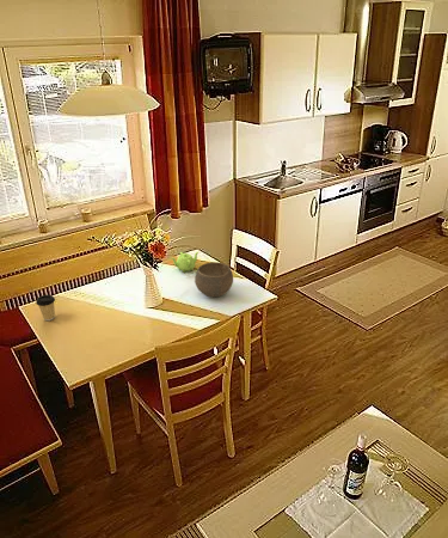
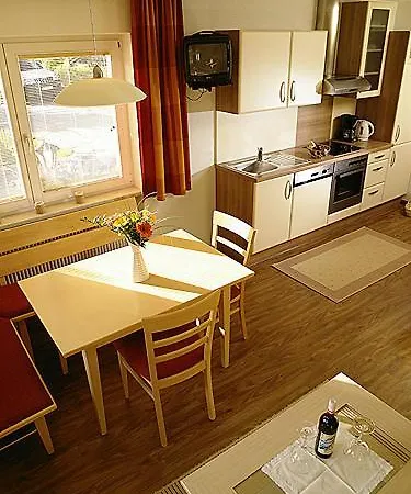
- bowl (214, 281)
- coffee cup (47, 307)
- teapot (185, 261)
